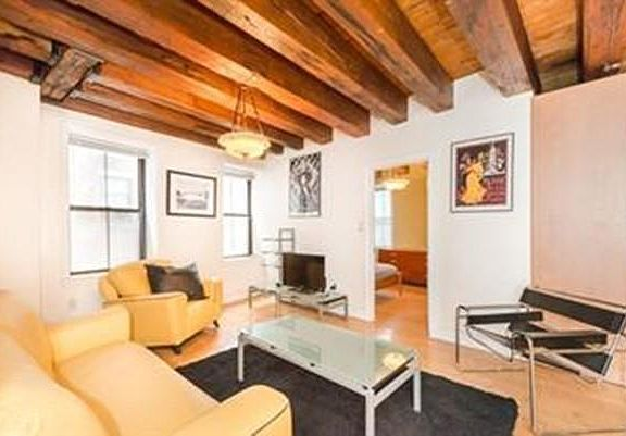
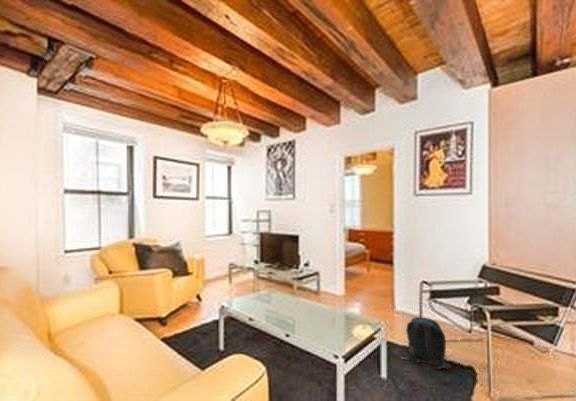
+ backpack (425, 341)
